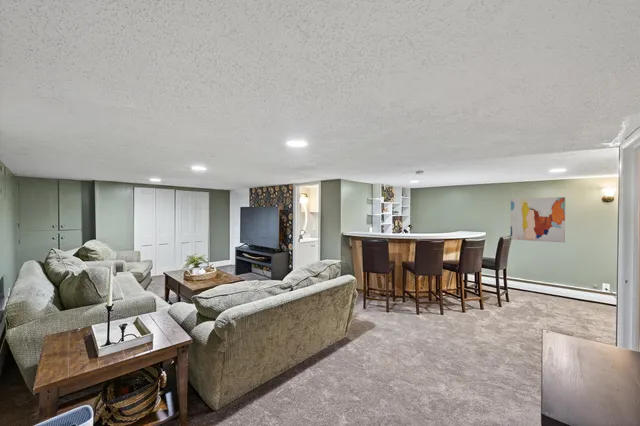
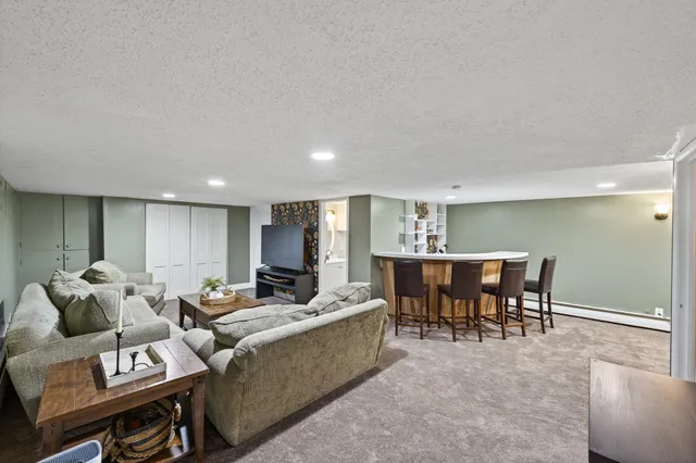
- wall art (536, 219)
